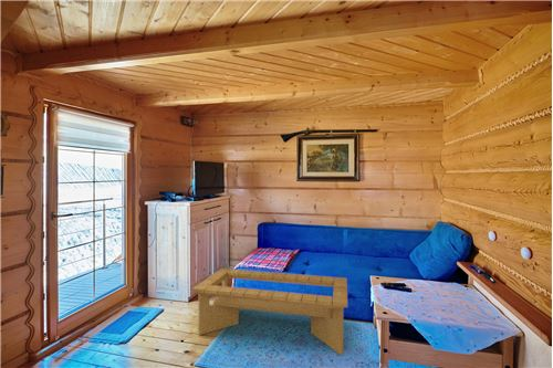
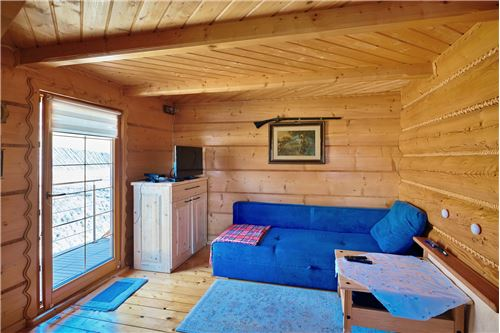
- coffee table (273, 305)
